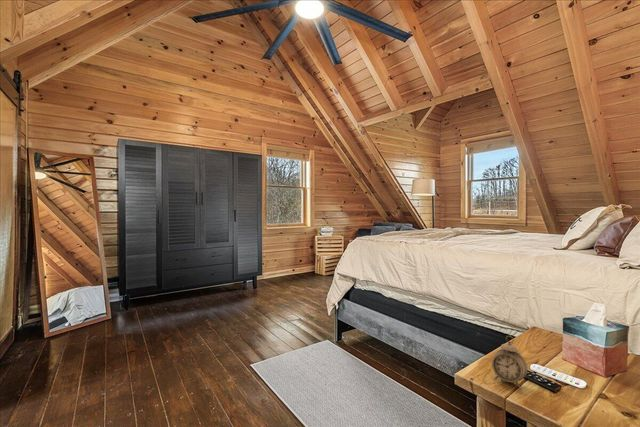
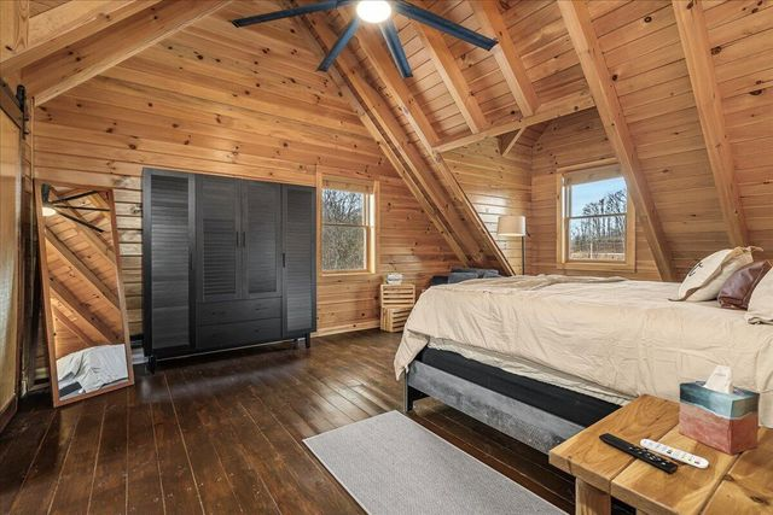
- alarm clock (508, 359)
